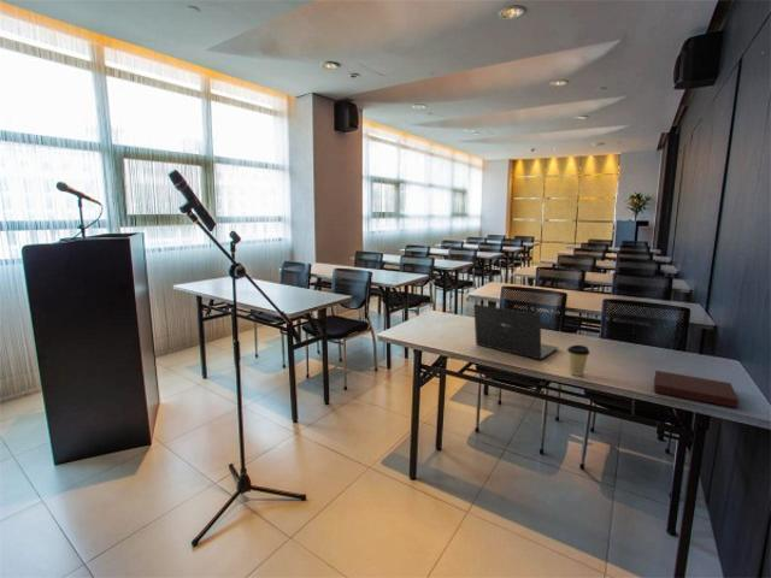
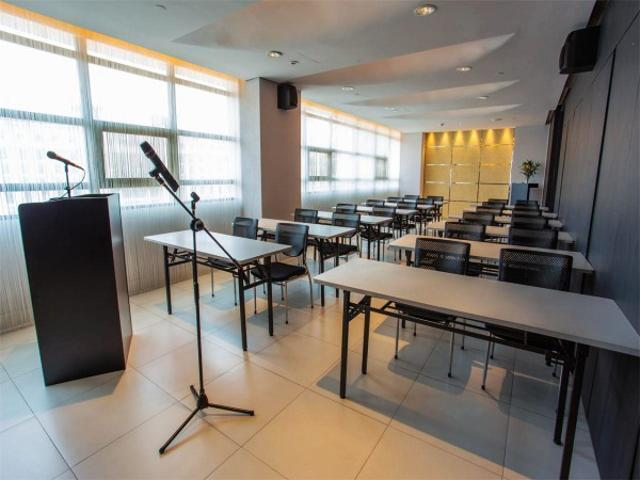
- coffee cup (577, 360)
- notebook (691, 387)
- laptop (516, 326)
